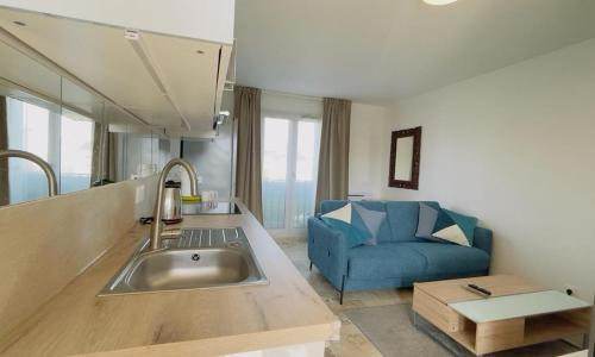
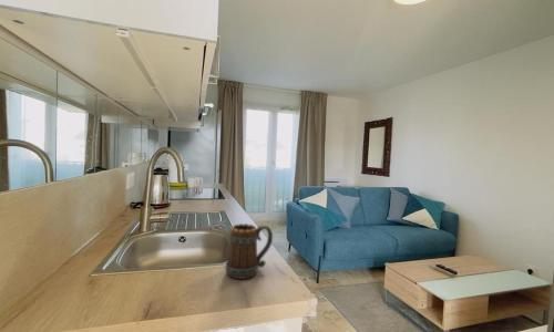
+ mug (249, 248)
